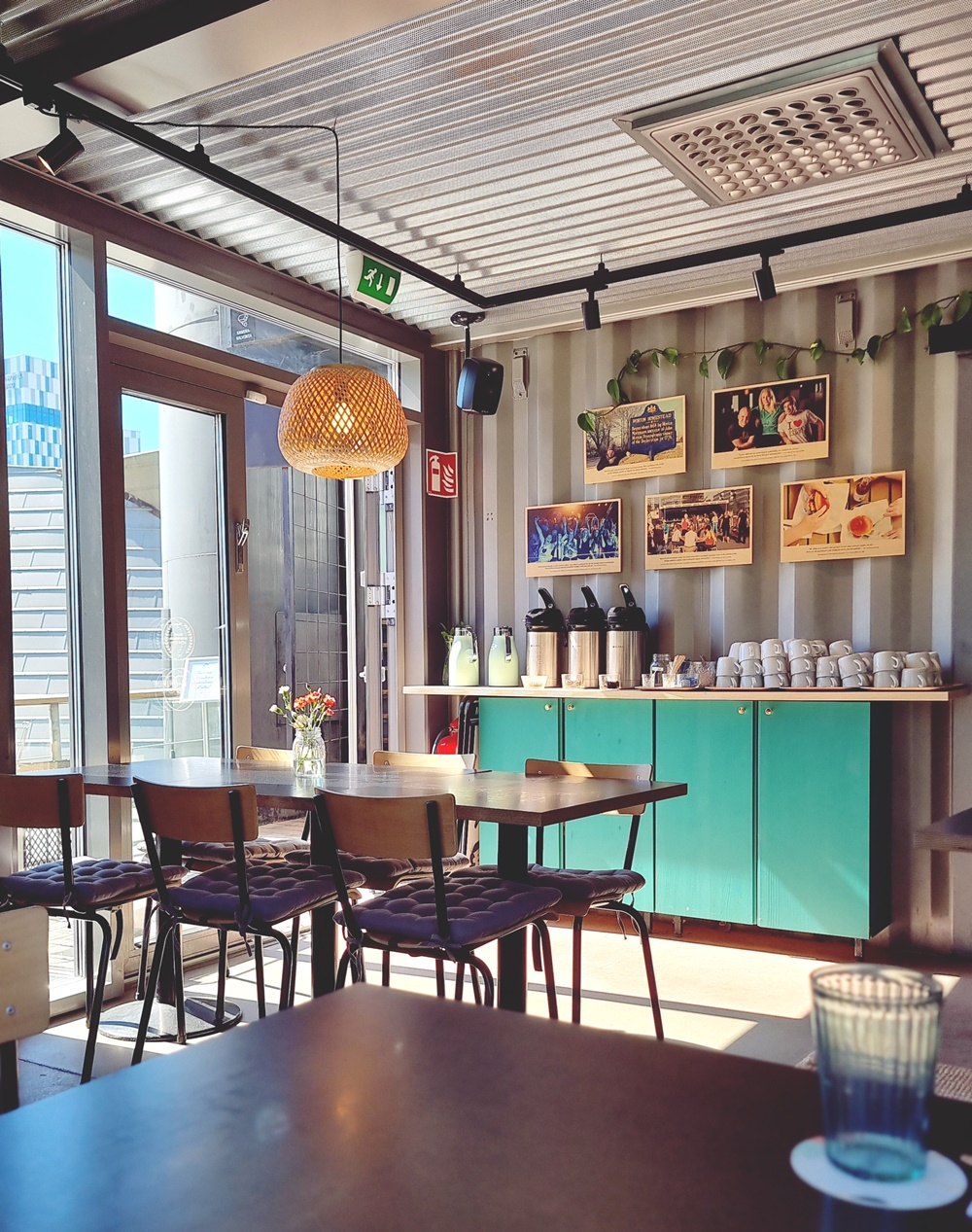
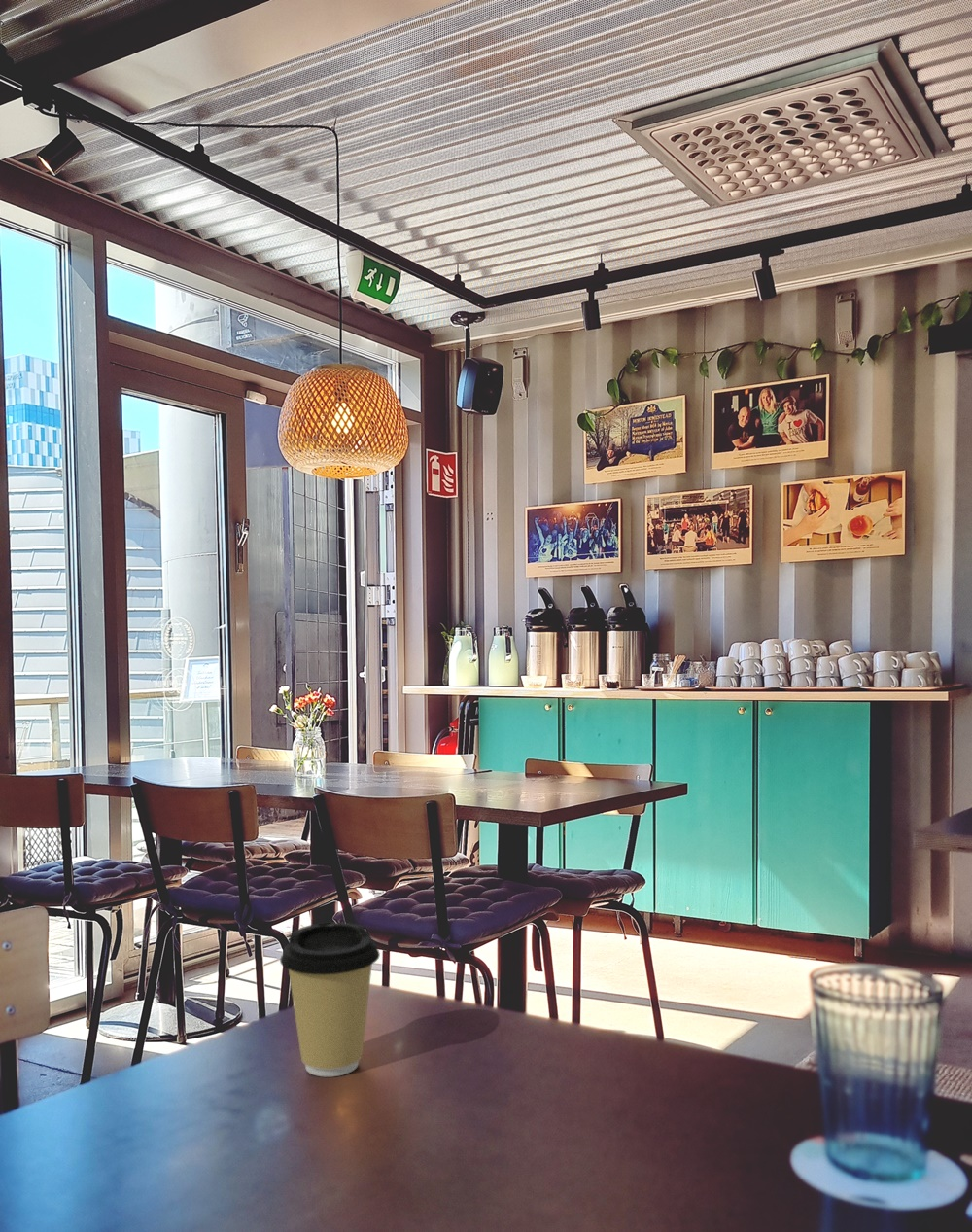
+ coffee cup (330, 1000)
